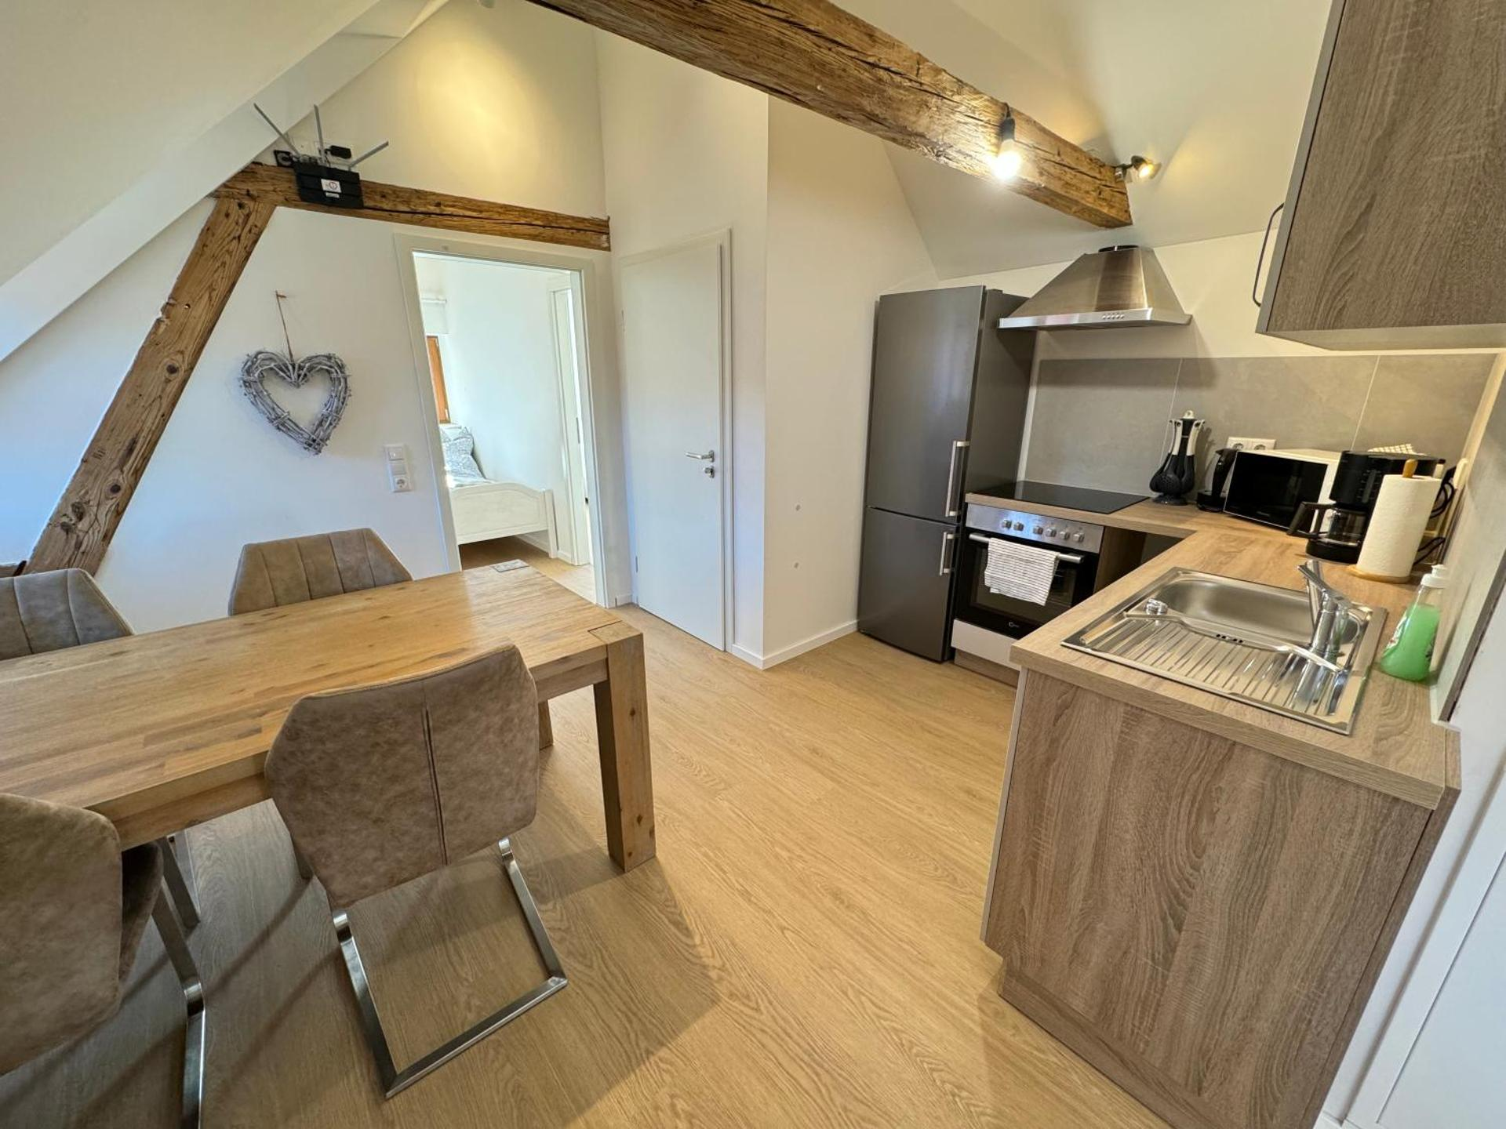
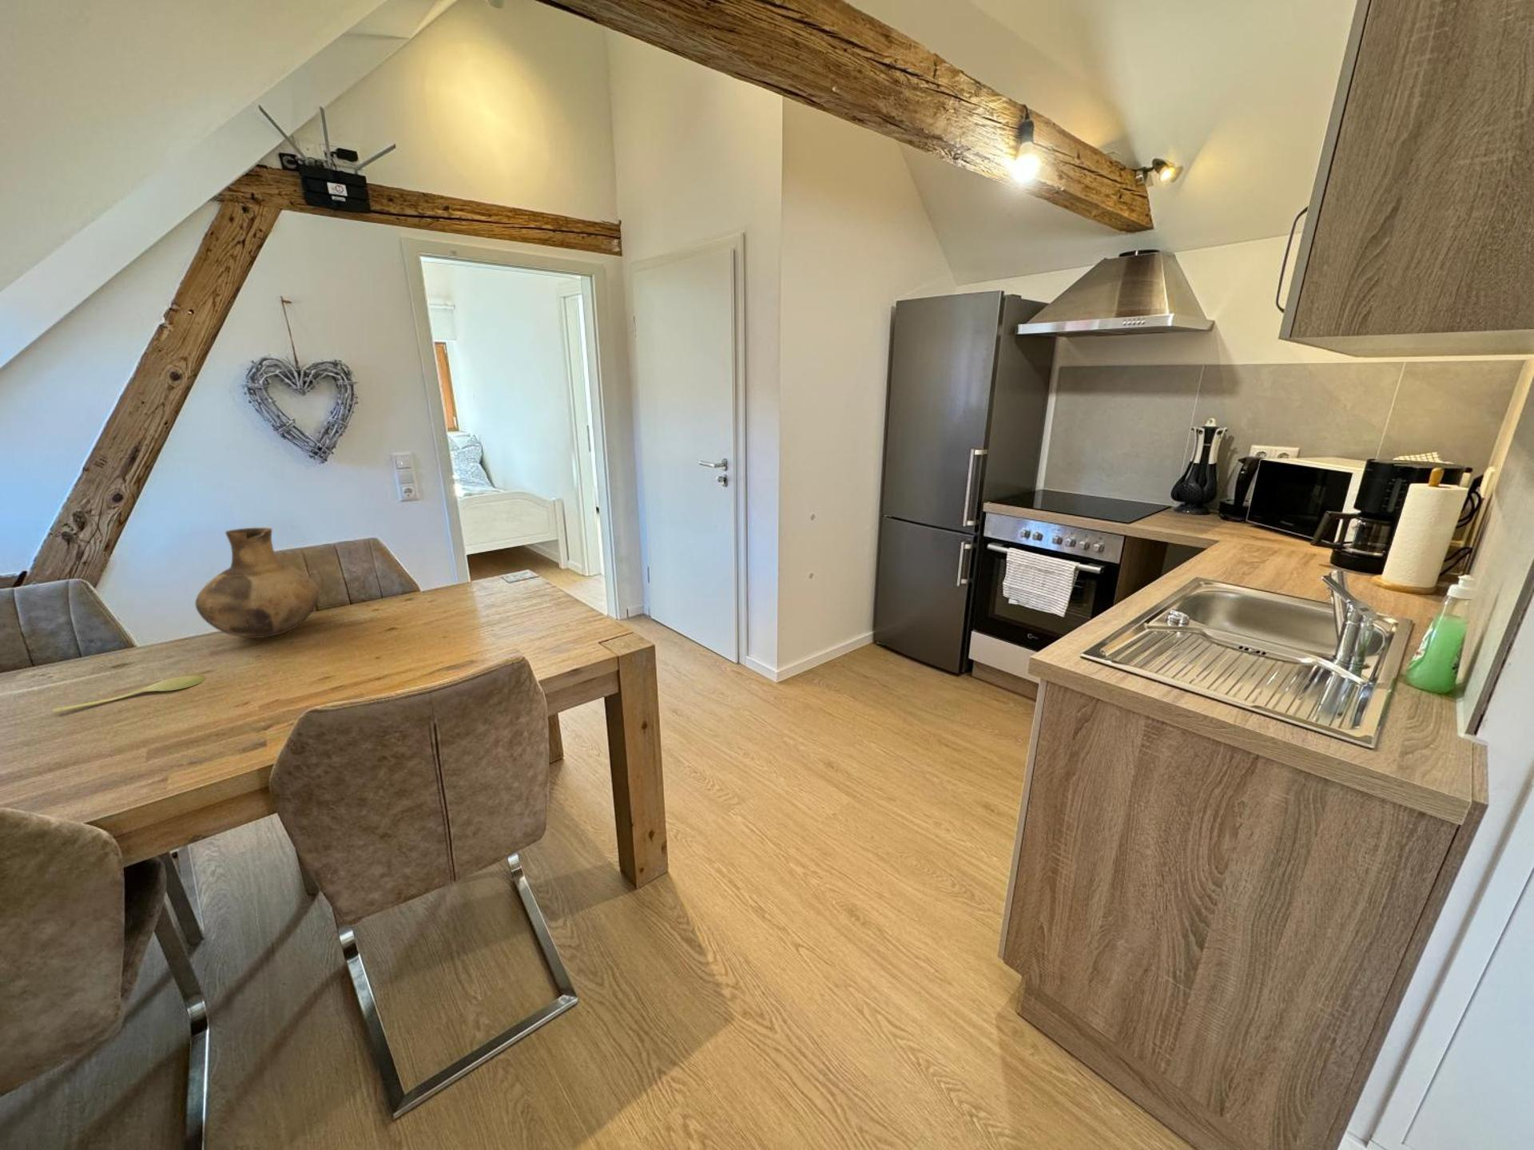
+ vase (257, 583)
+ spoon (133, 692)
